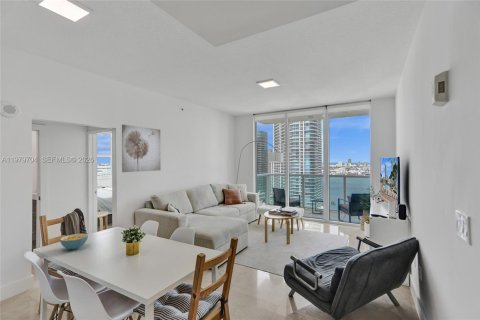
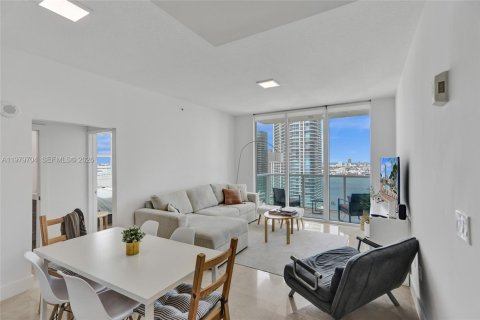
- wall art (142, 149)
- cereal bowl (74, 242)
